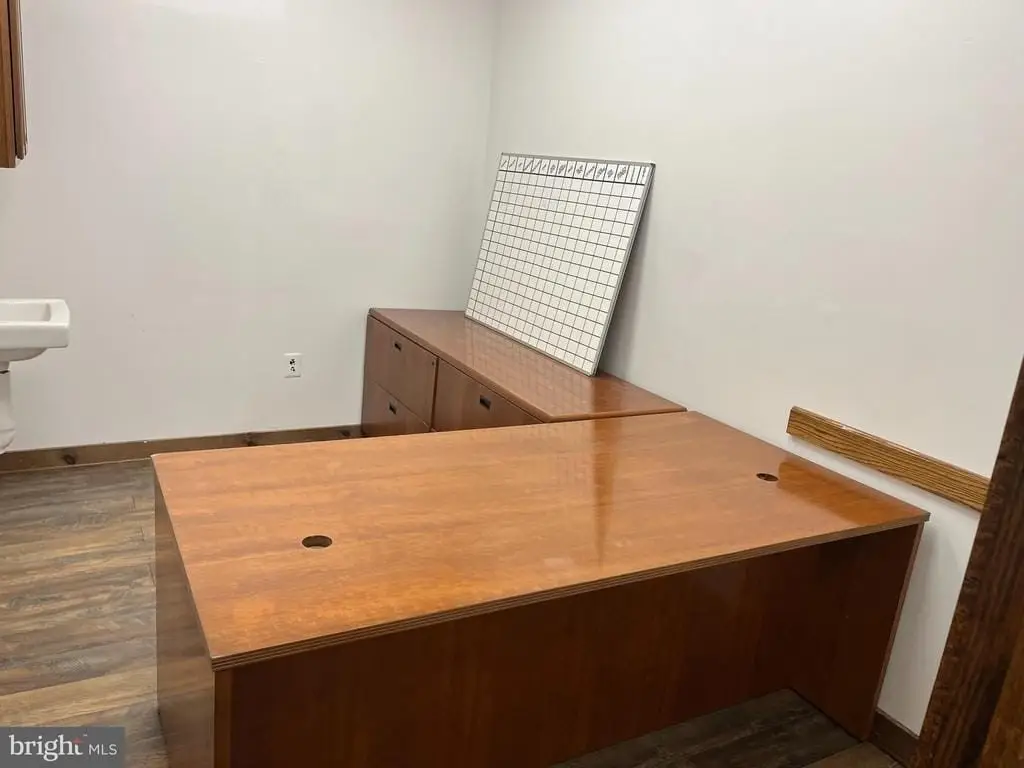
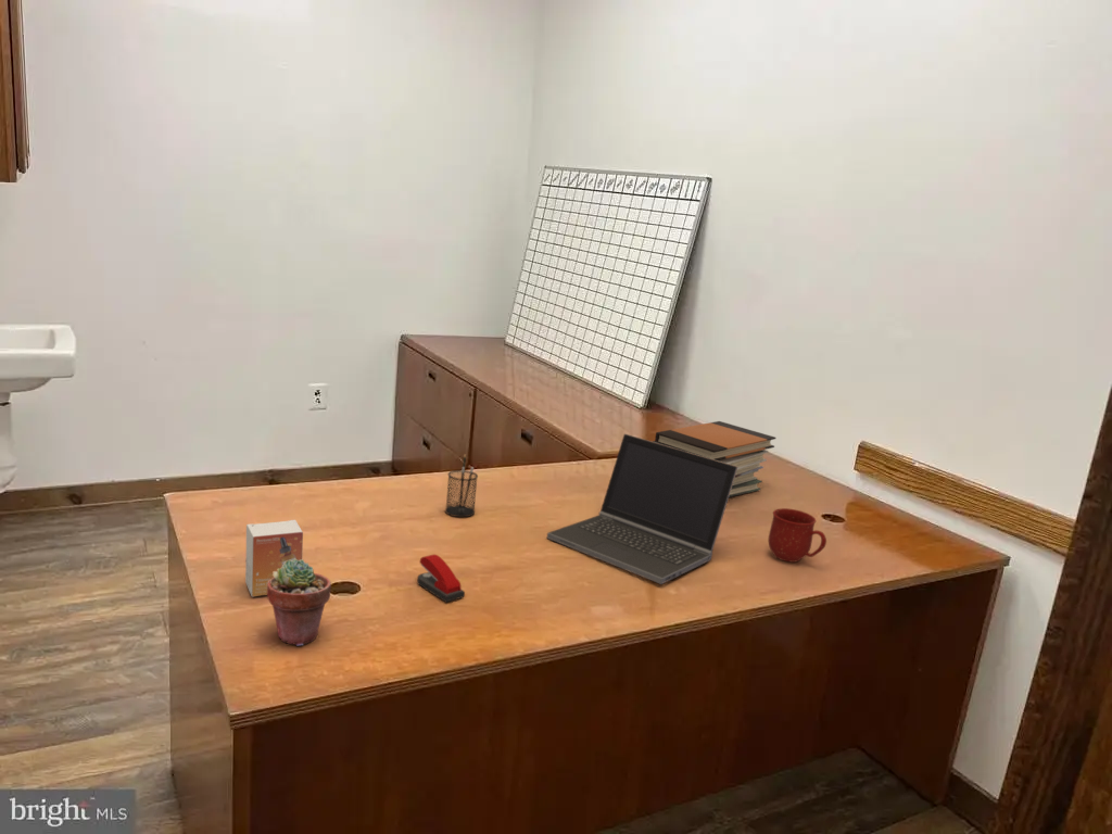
+ small box (274, 557)
+ stapler (439, 574)
+ pencil holder (462, 484)
+ laptop computer (641, 502)
+ potted succulent (299, 597)
+ book stack (711, 458)
+ mug (797, 539)
